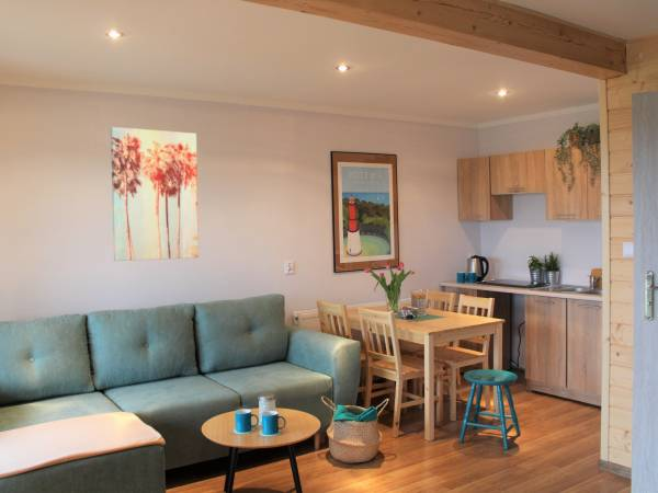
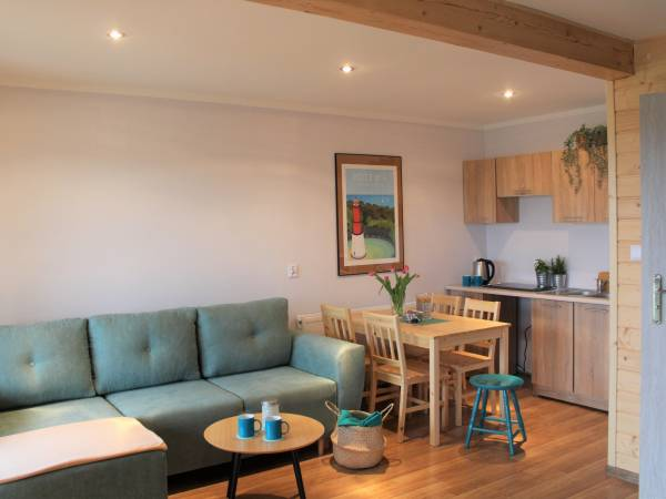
- wall art (156, 195)
